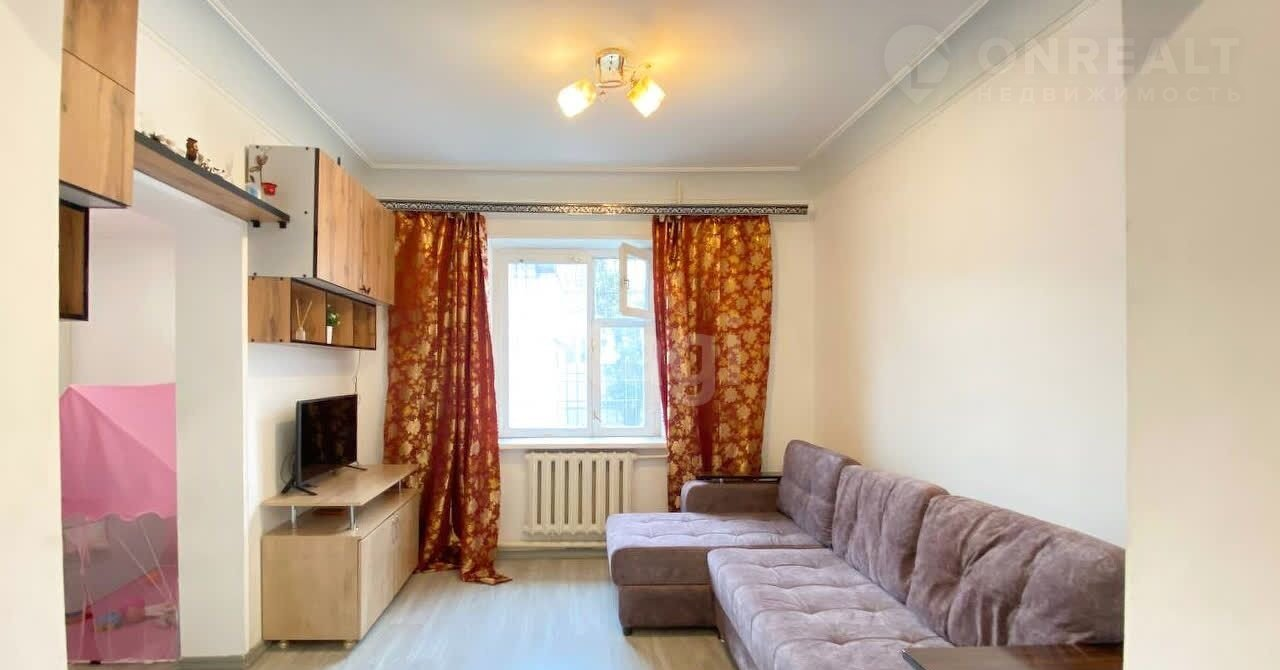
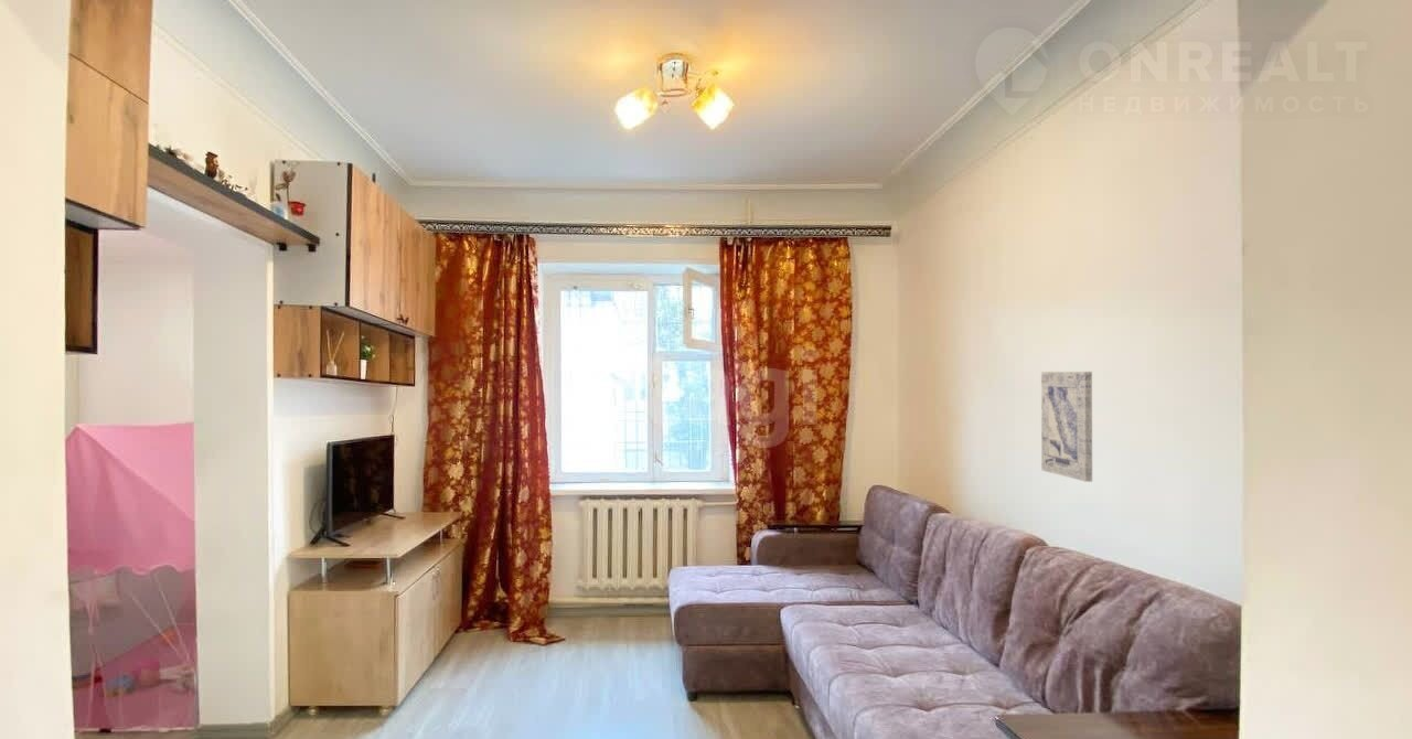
+ wall art (1065, 424)
